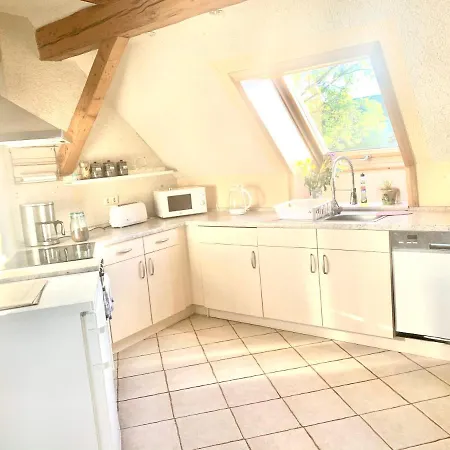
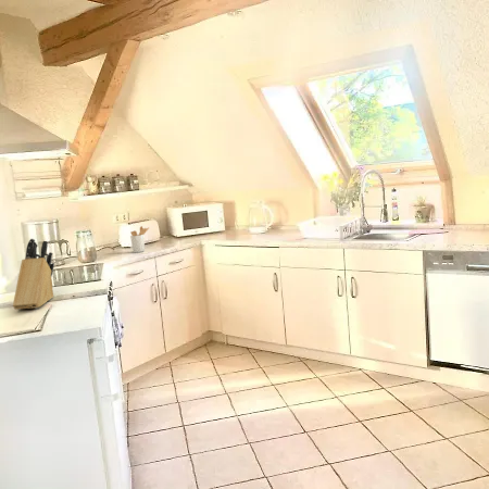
+ knife block (34, 271)
+ utensil holder (140, 239)
